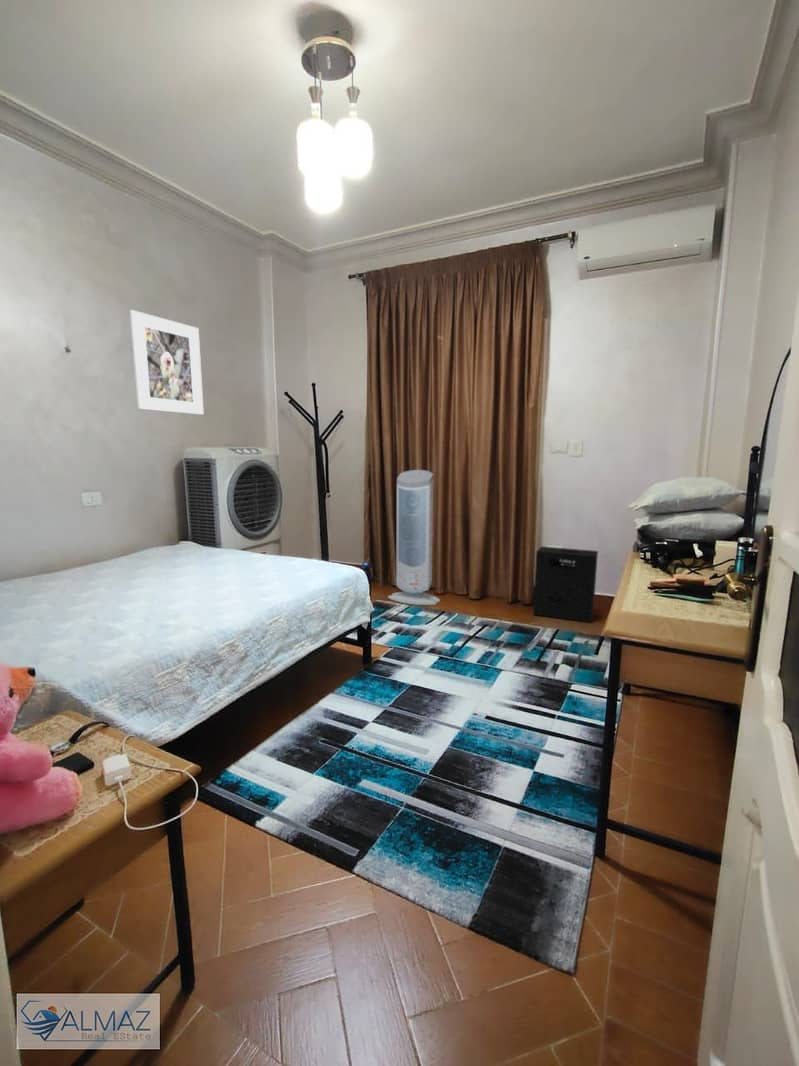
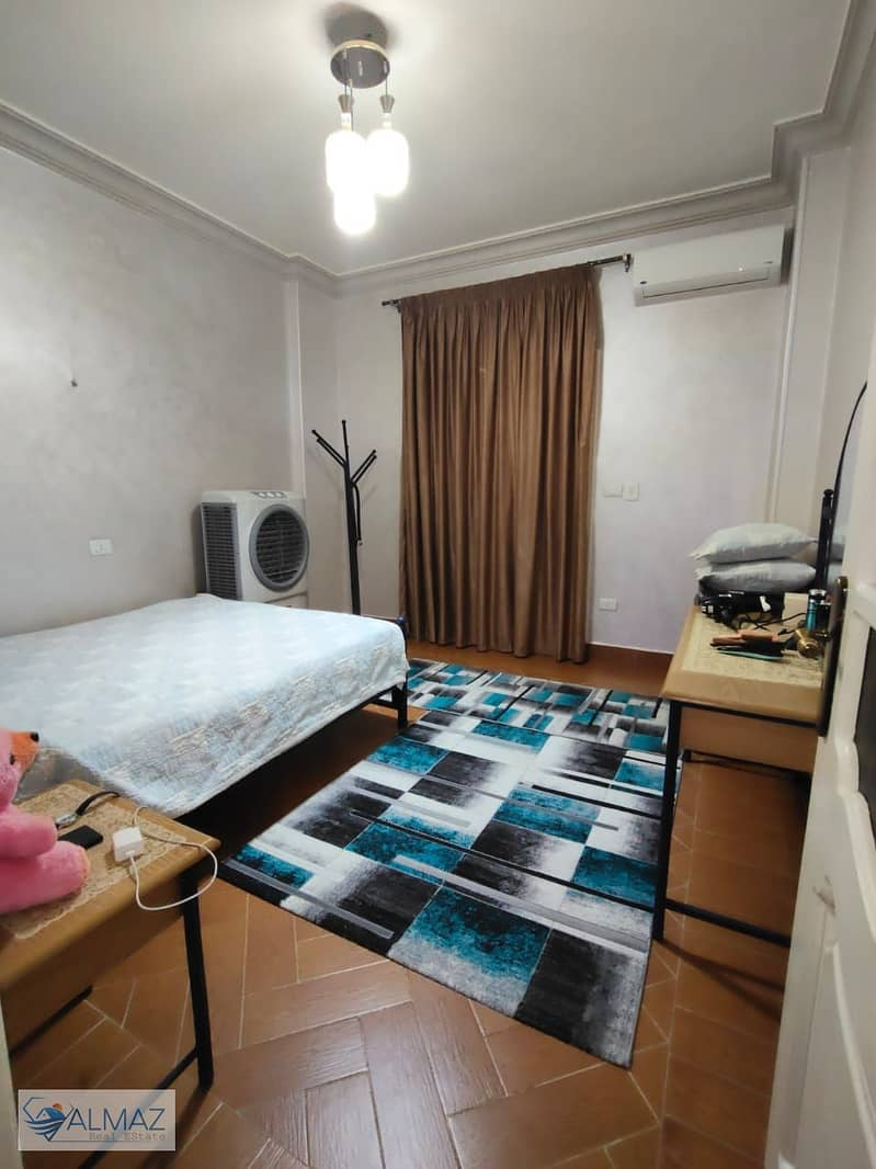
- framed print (169, 366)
- air purifier (414, 536)
- cardboard box (565, 583)
